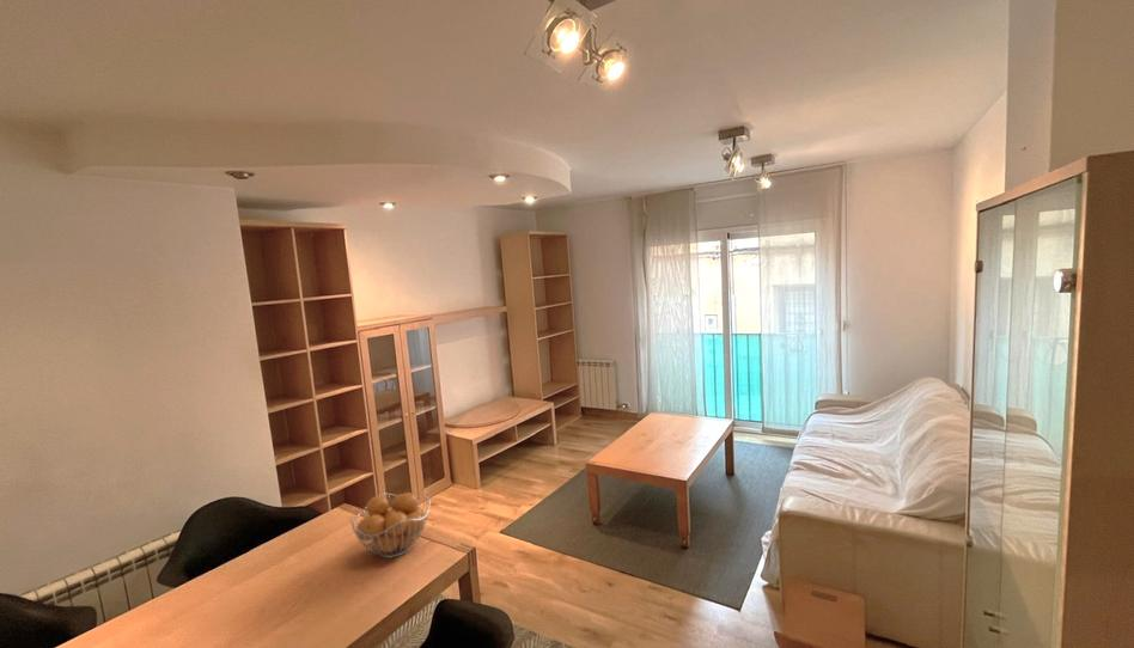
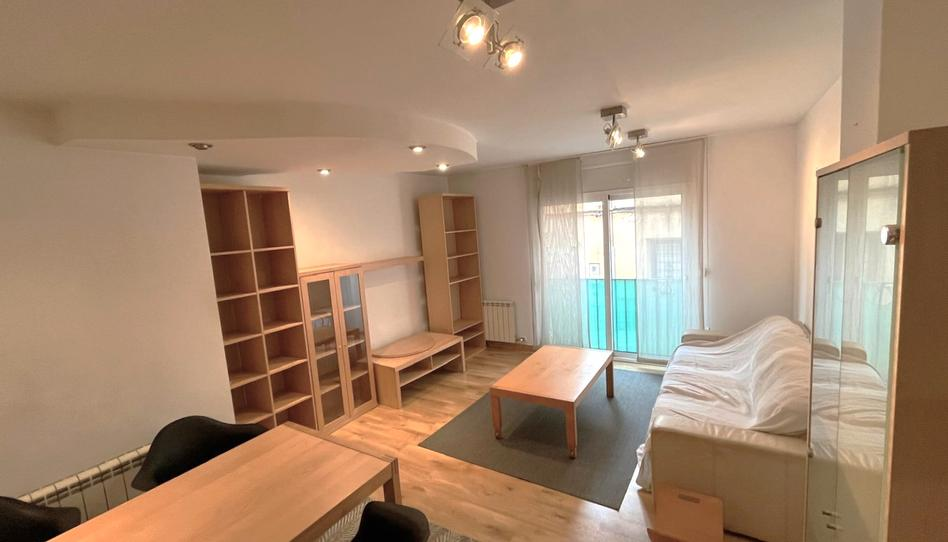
- fruit basket (392, 522)
